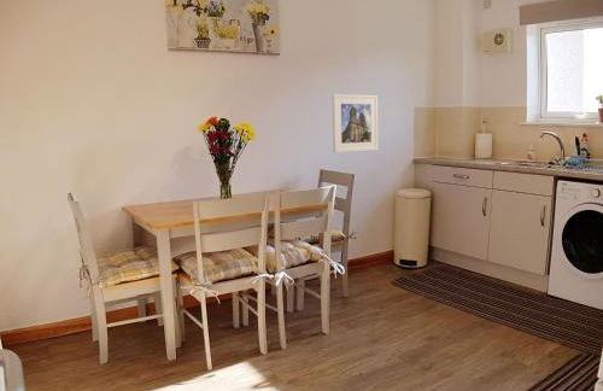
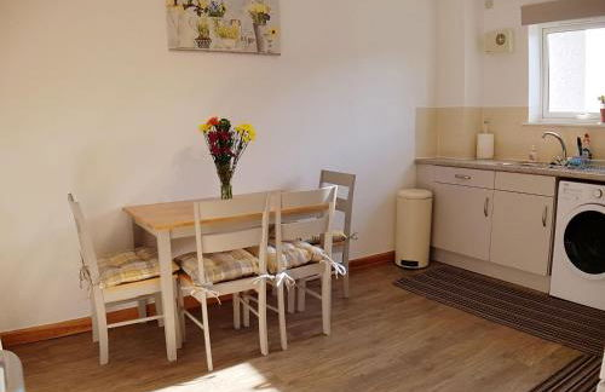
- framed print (356, 123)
